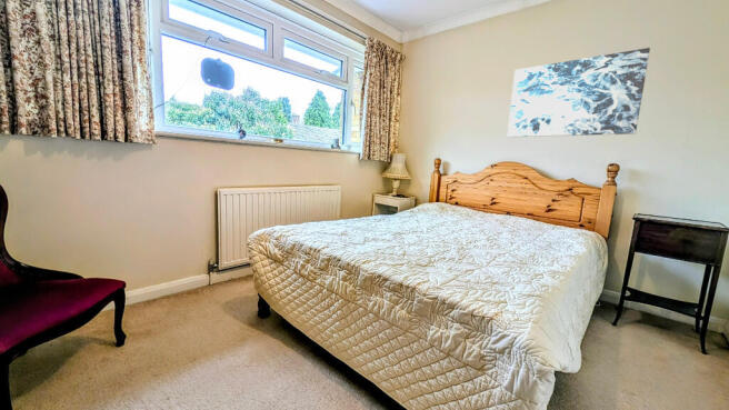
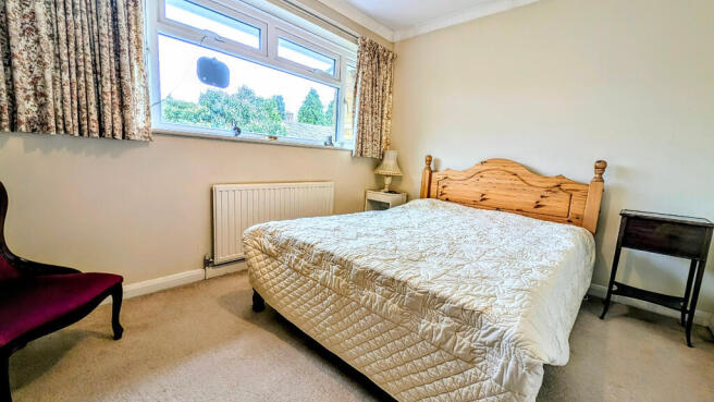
- wall art (569, 98)
